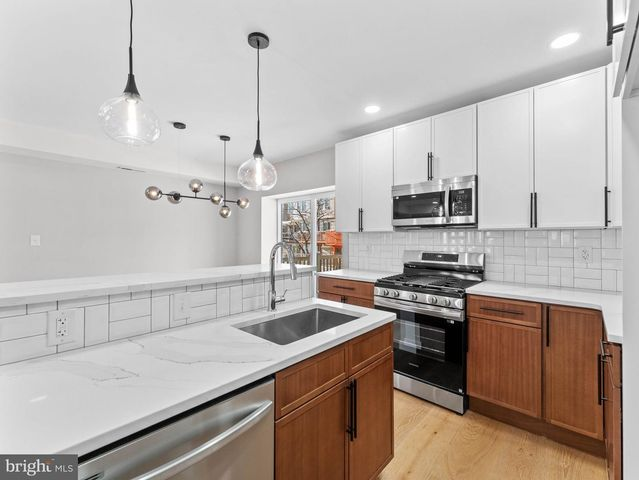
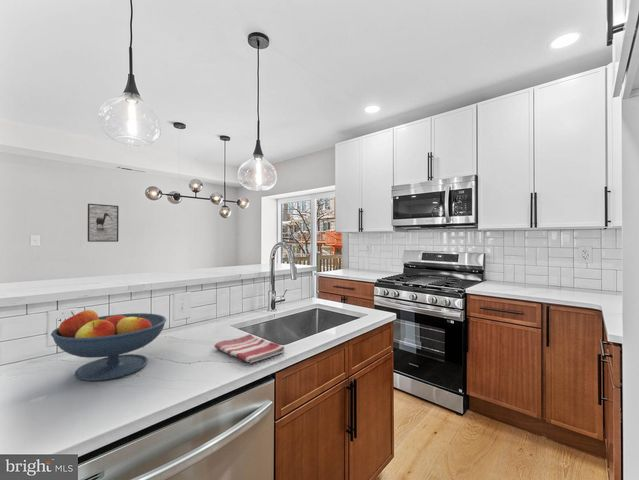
+ dish towel (249, 347)
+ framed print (103, 223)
+ fruit bowl (113, 338)
